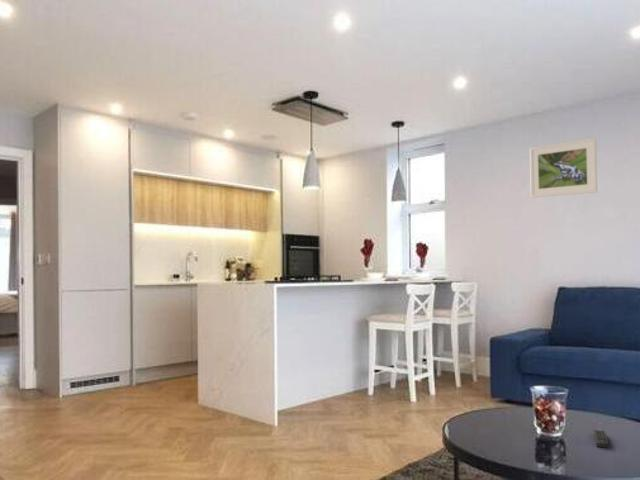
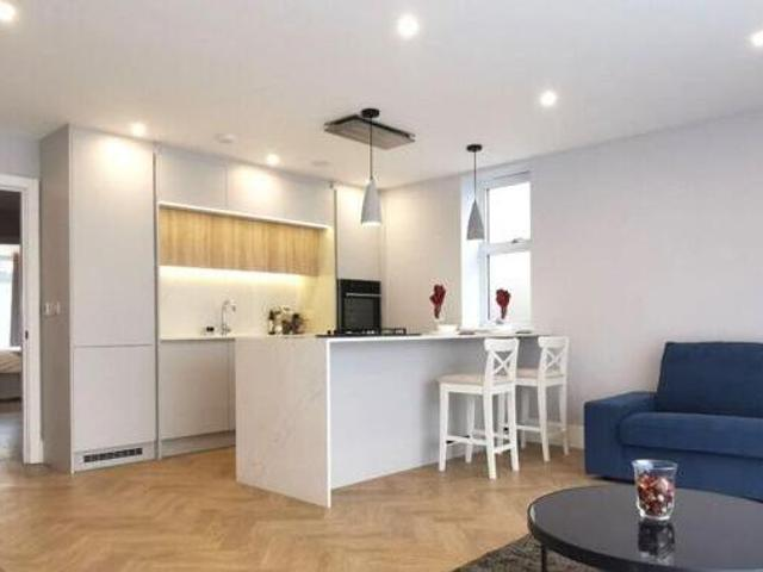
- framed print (562, 169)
- remote control (600, 437)
